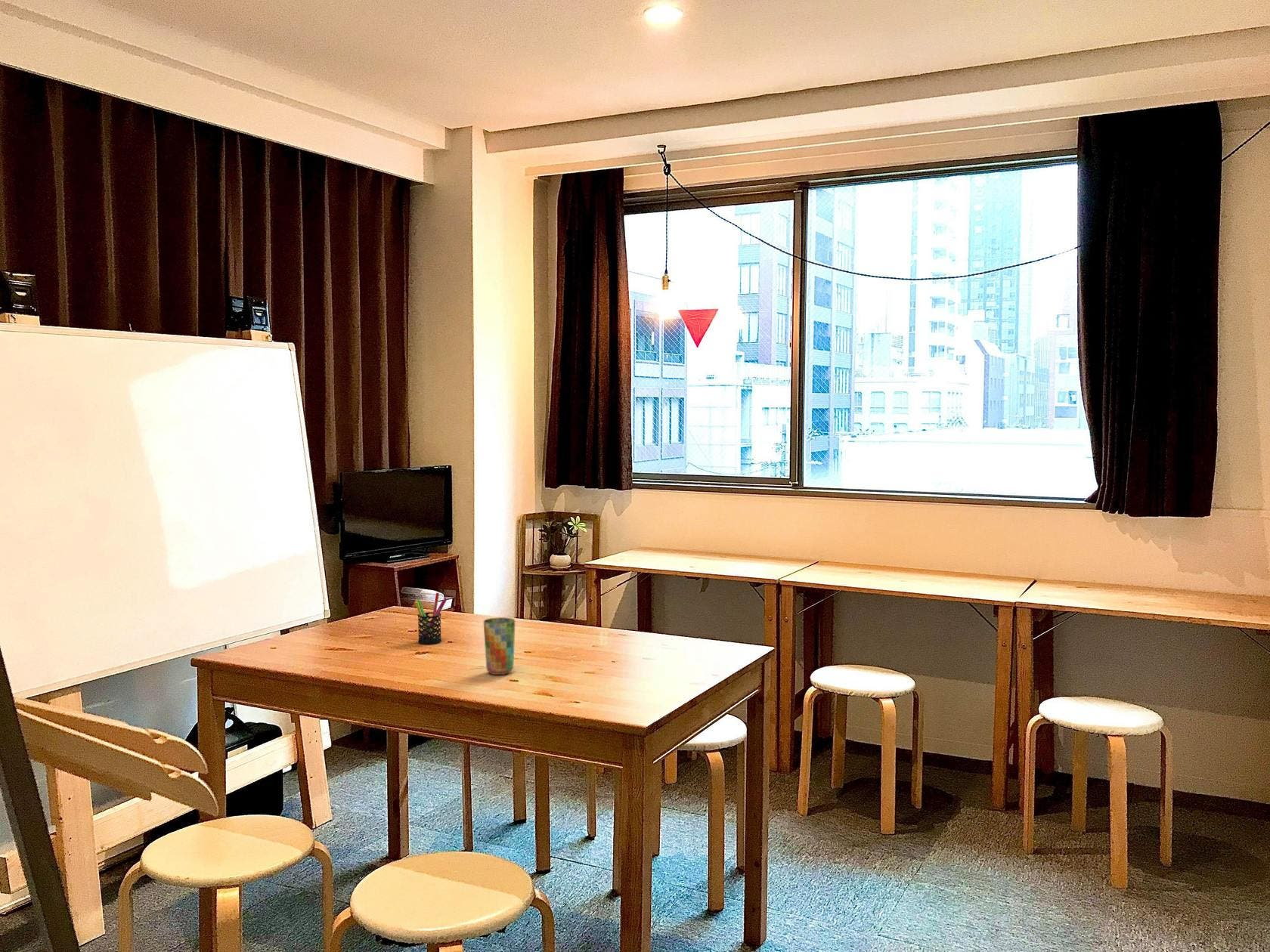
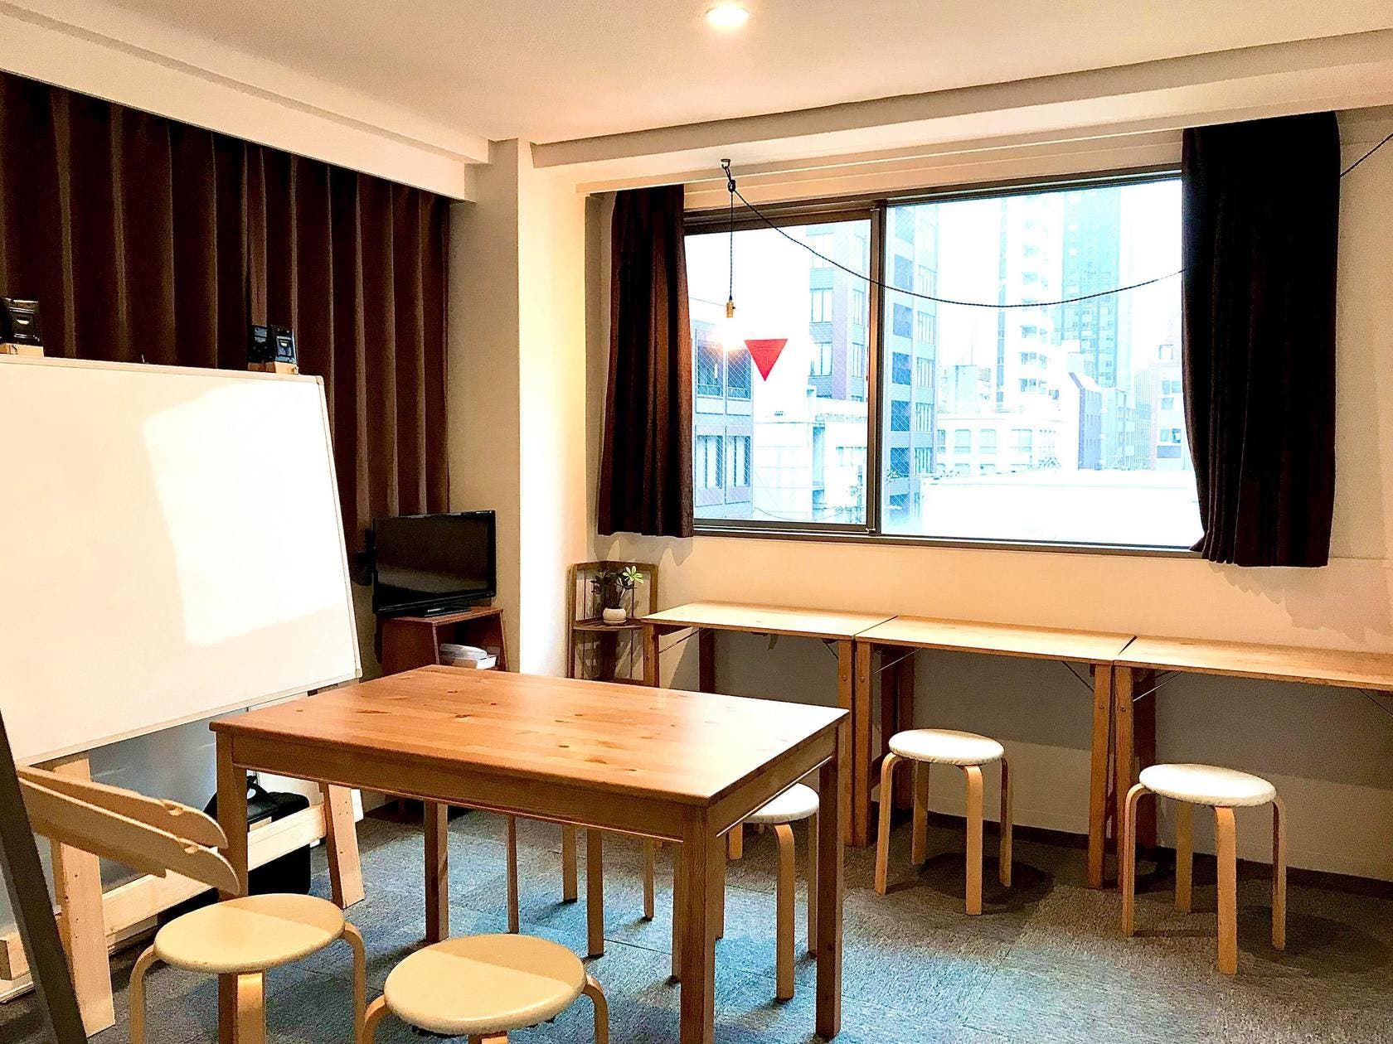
- pen holder (428, 617)
- cup (499, 646)
